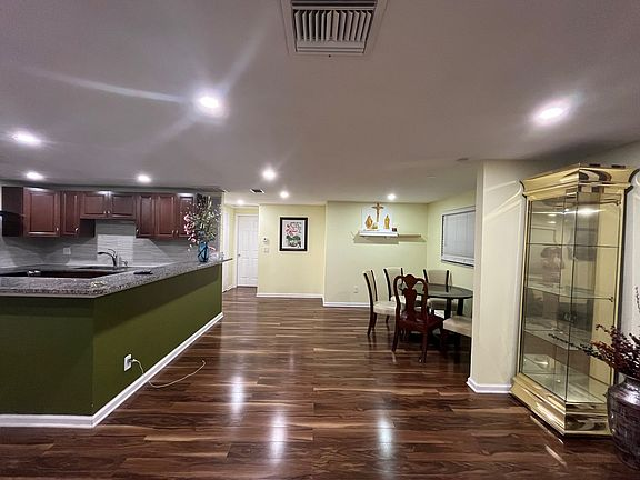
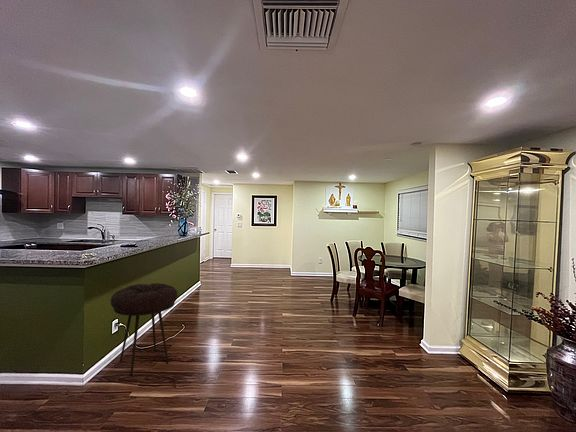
+ stool (138, 323)
